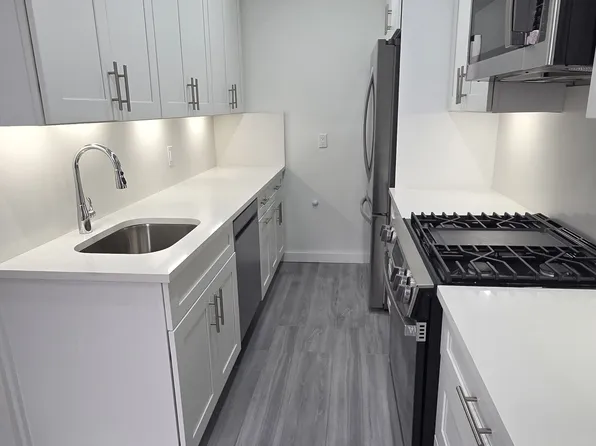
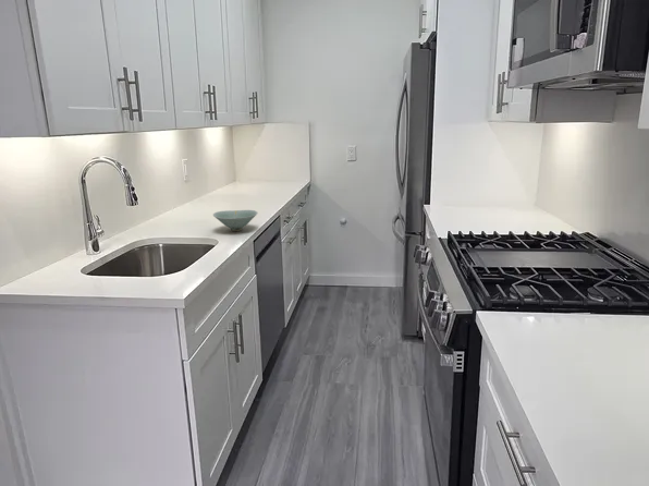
+ bowl (235, 221)
